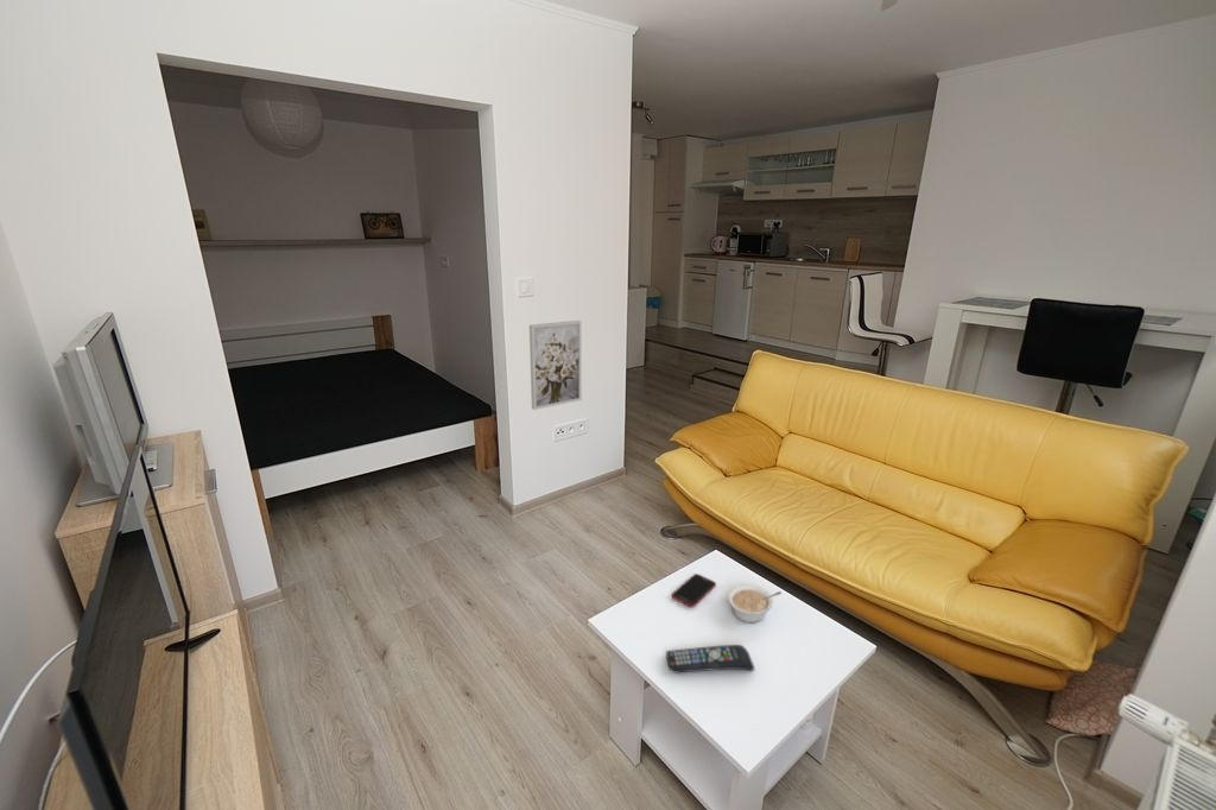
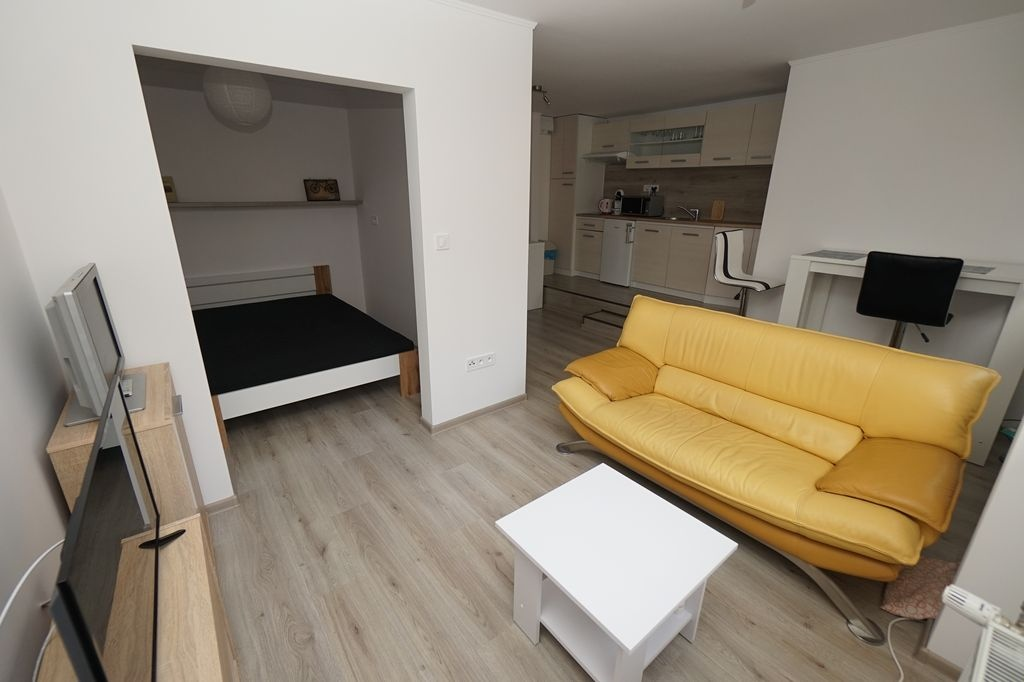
- legume (750, 602)
- wall art (556, 363)
- cell phone (694, 589)
- remote control (709, 659)
